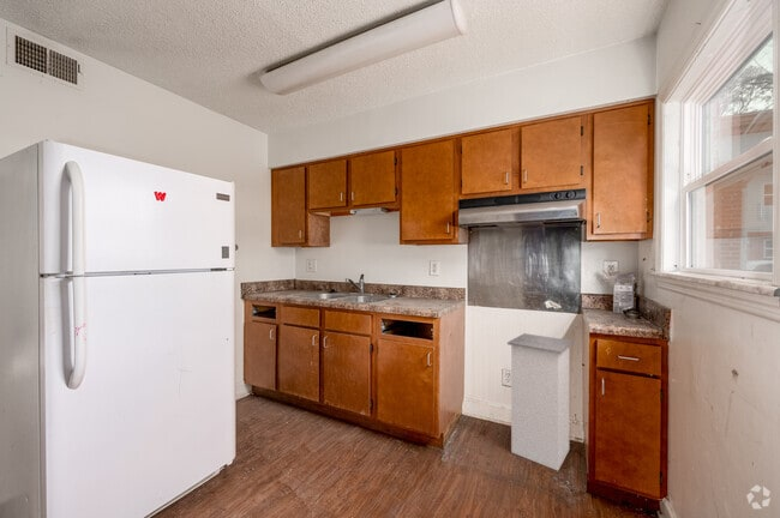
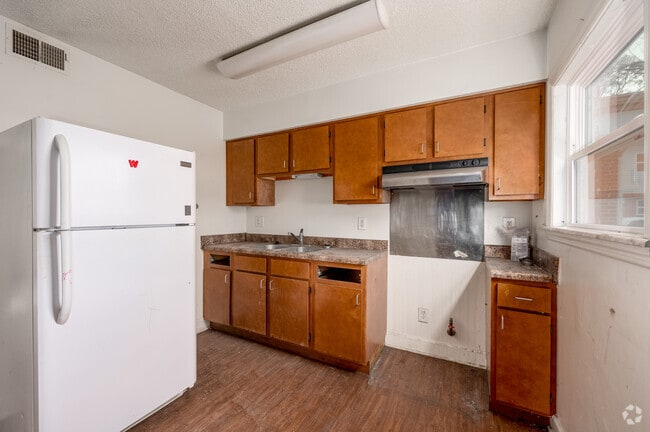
- trash can (540, 394)
